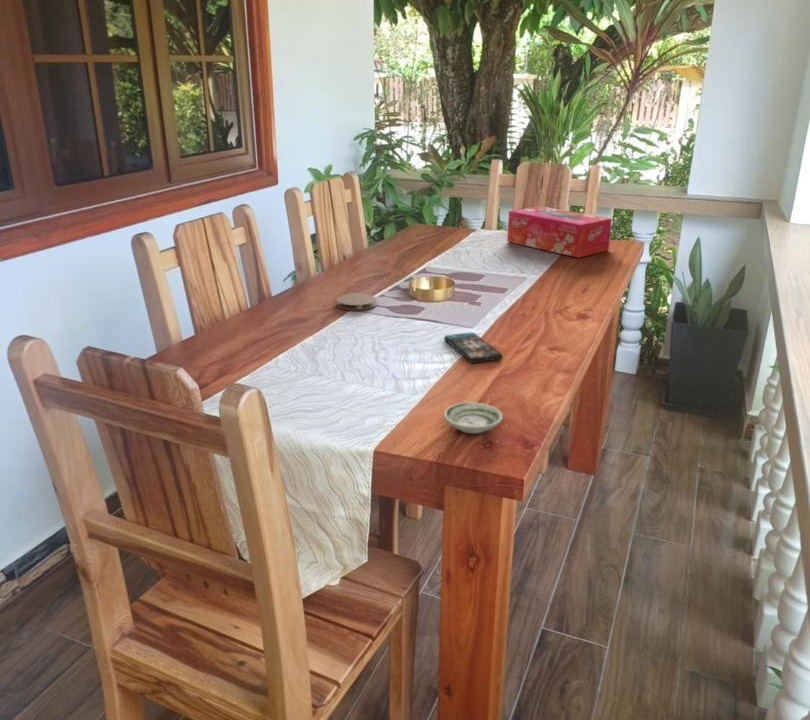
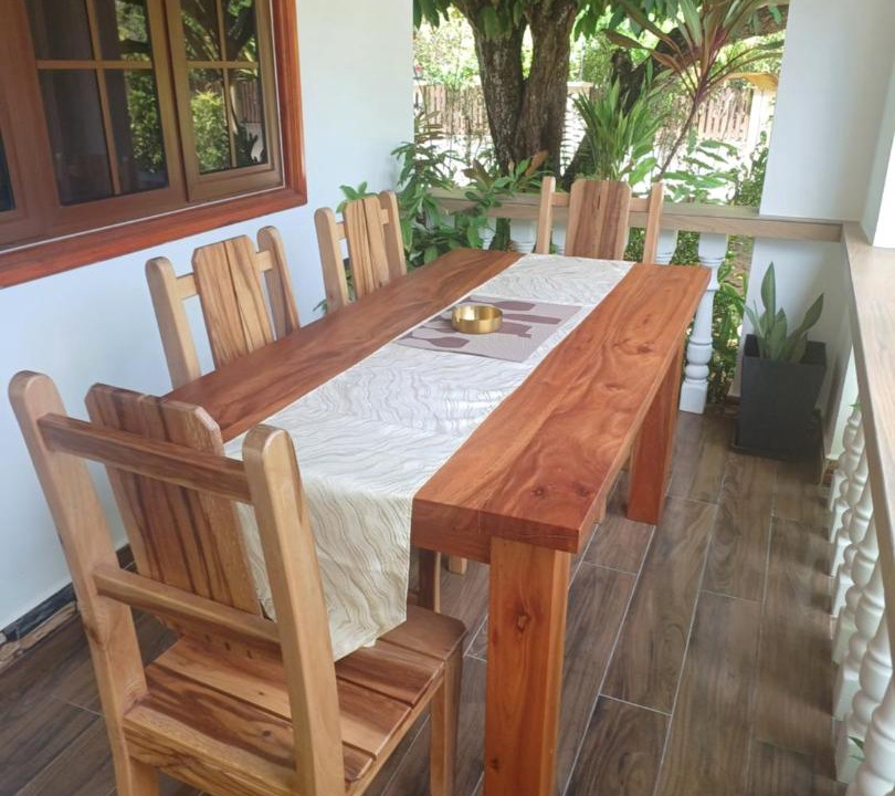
- tissue box (557, 230)
- coaster (356, 301)
- saucer (472, 420)
- smartphone (472, 346)
